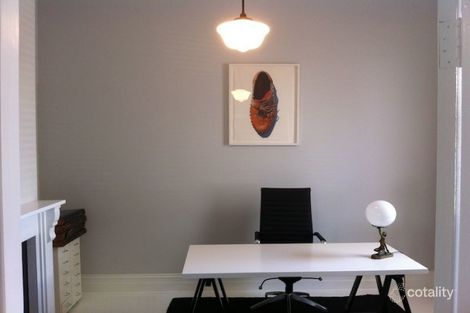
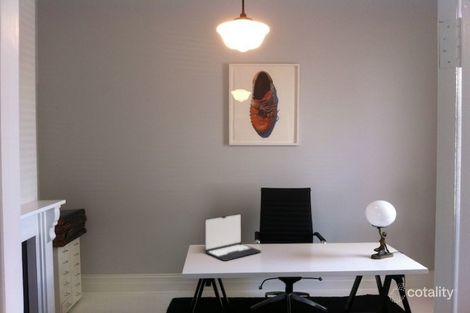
+ laptop (233, 235)
